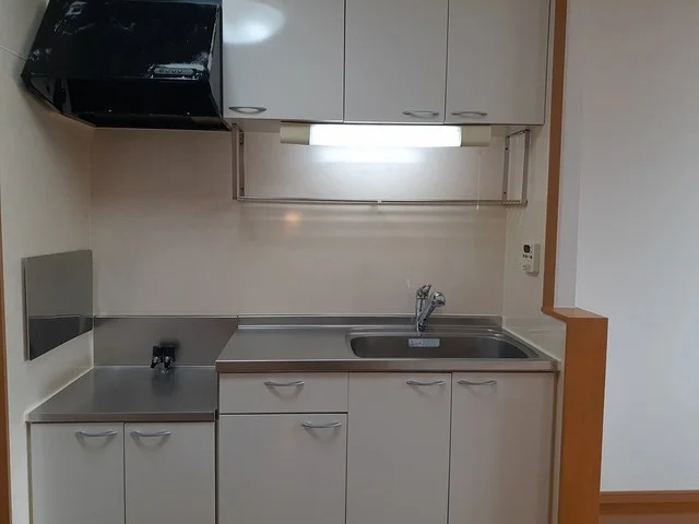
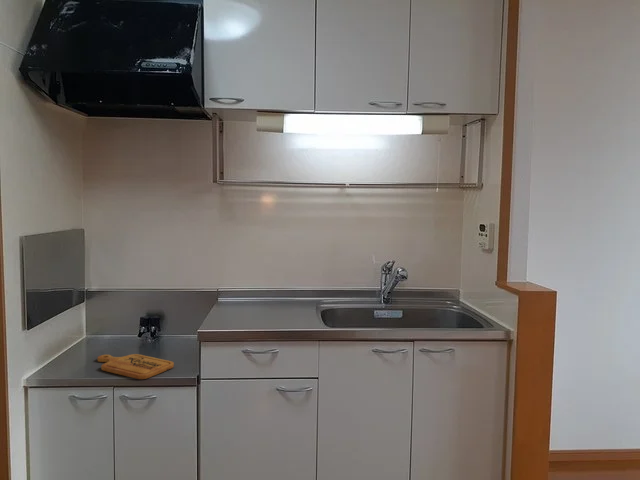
+ cutting board (129, 363)
